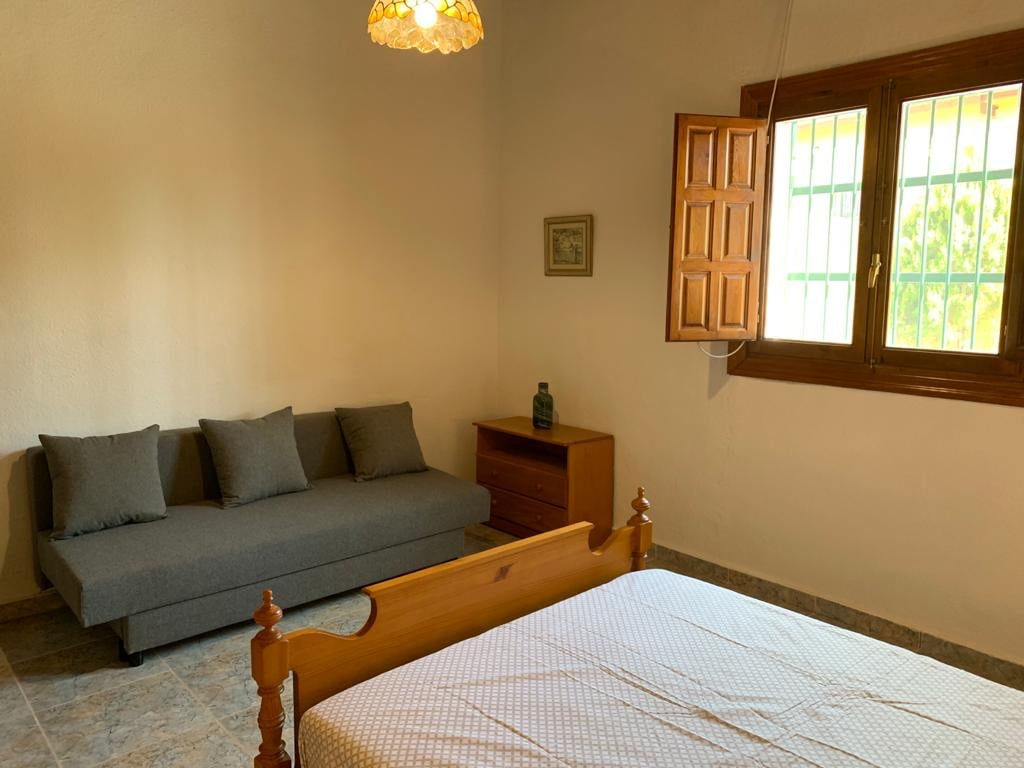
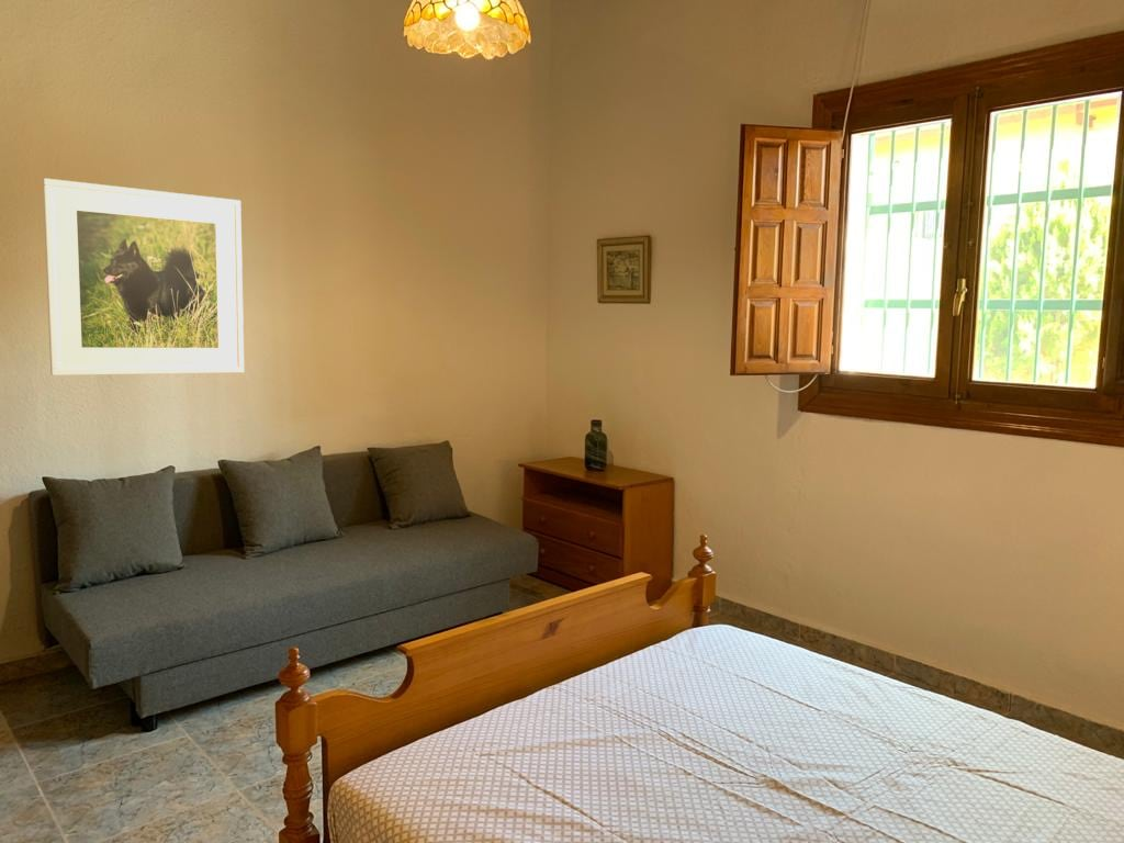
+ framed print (150, 282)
